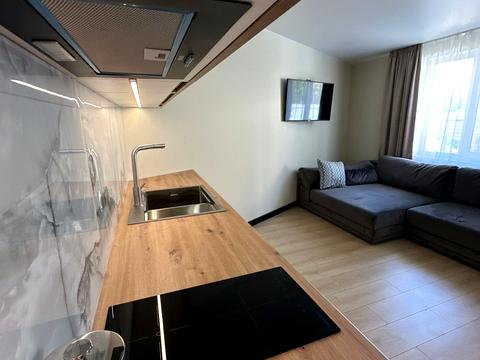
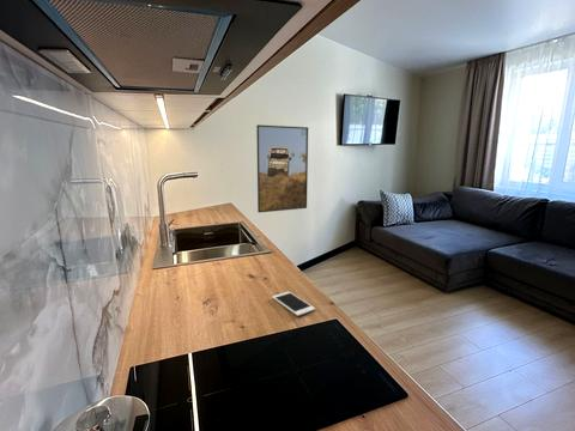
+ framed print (283, 169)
+ cell phone (292, 303)
